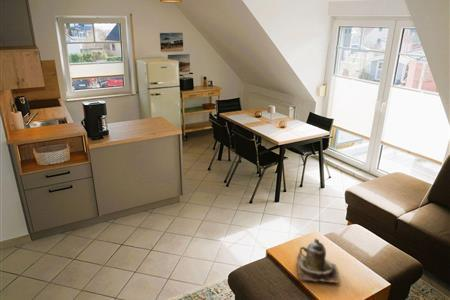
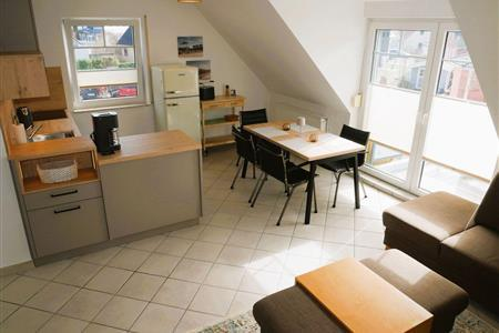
- teapot (318, 256)
